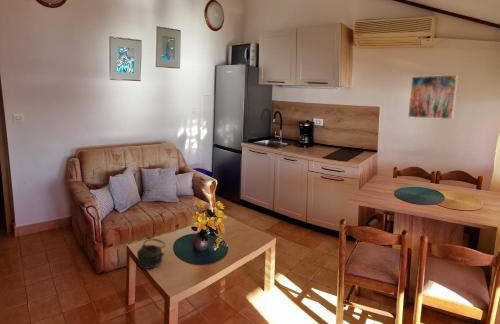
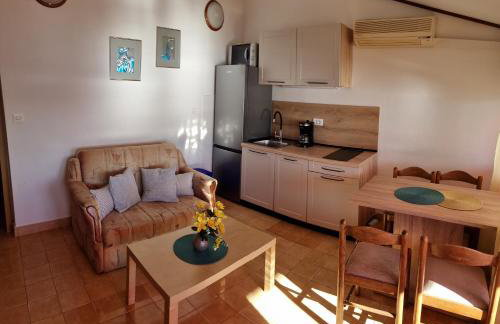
- teapot (152, 254)
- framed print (431, 97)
